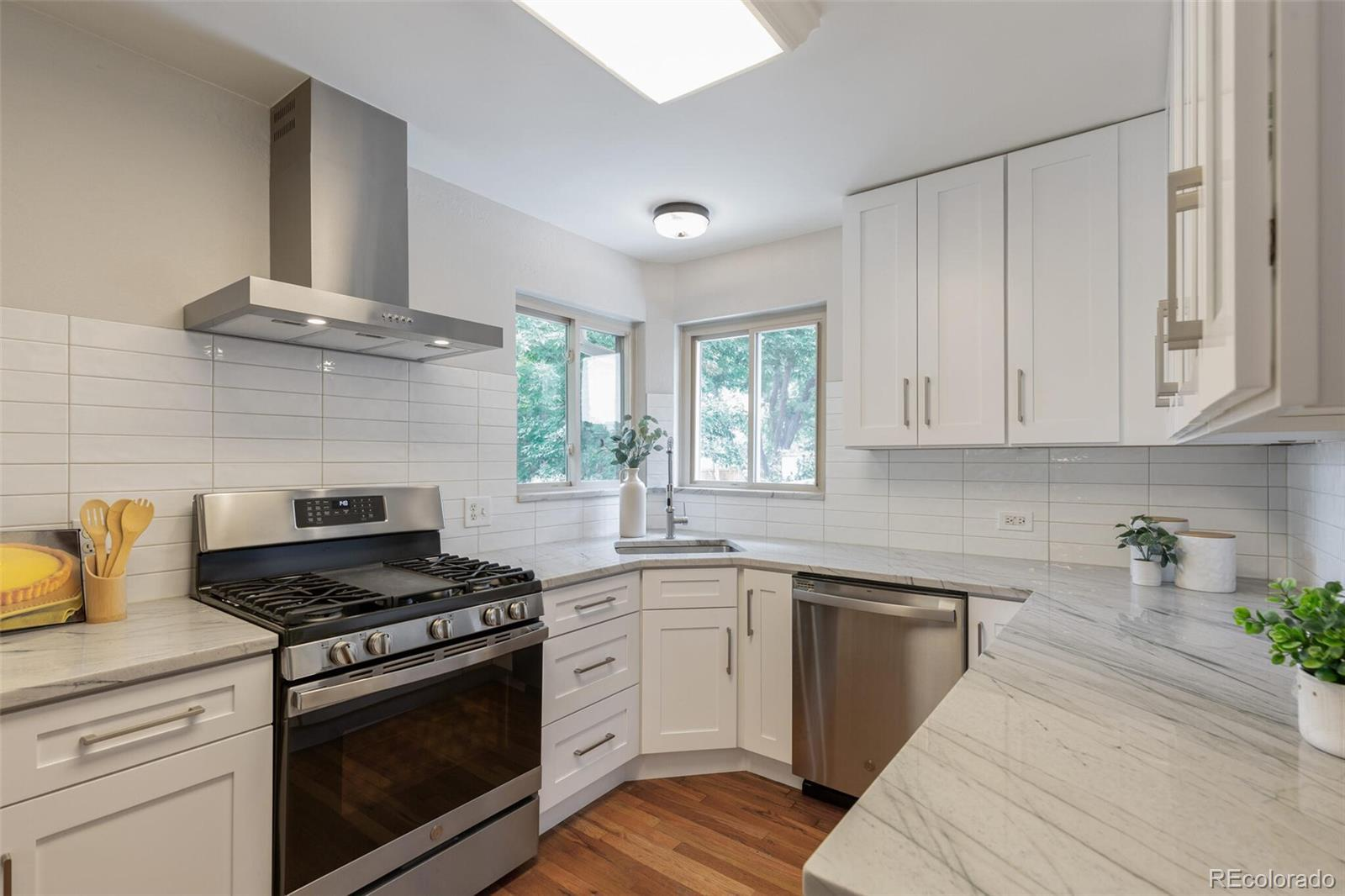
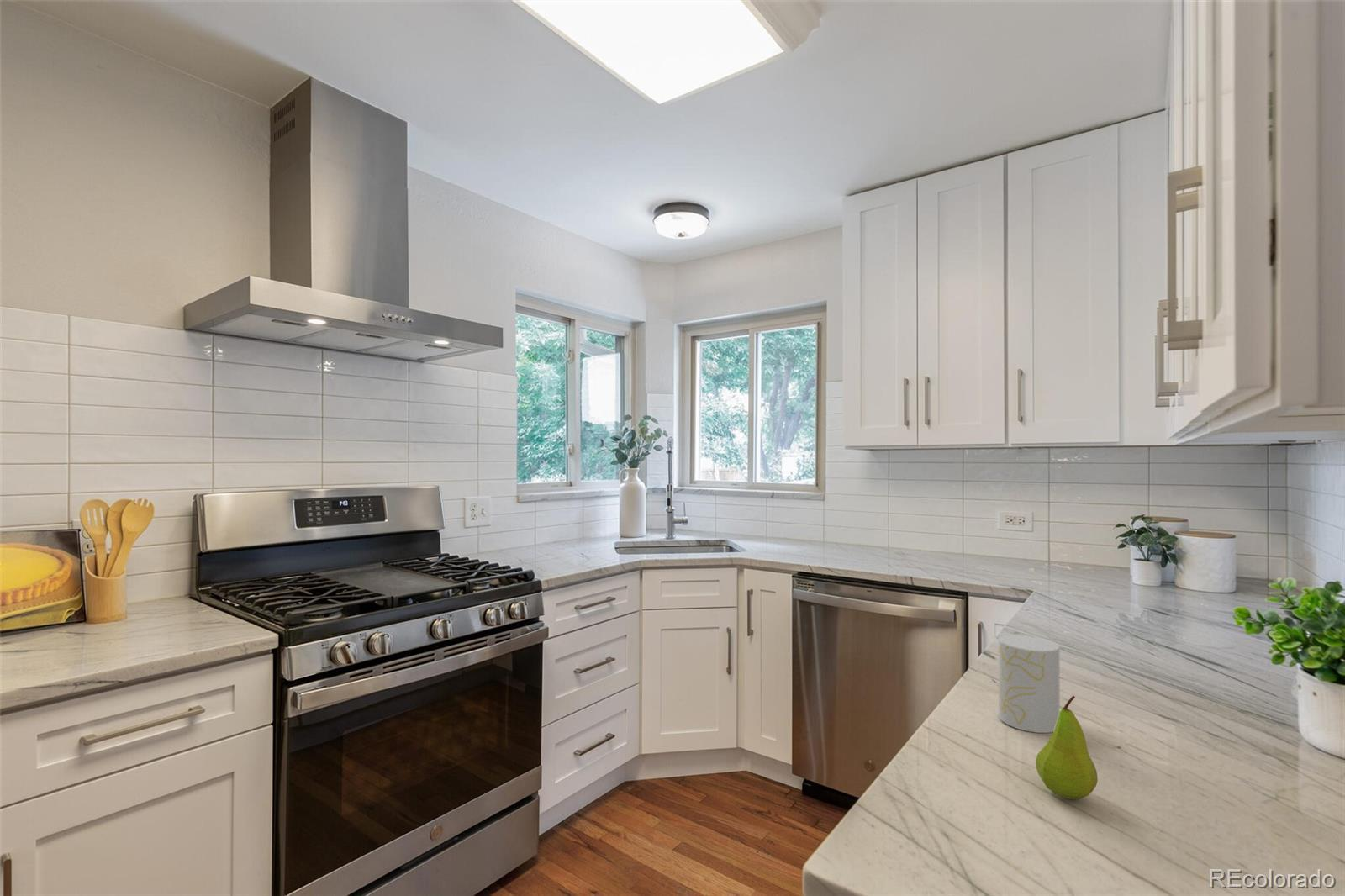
+ fruit (1066, 744)
+ cup (1028, 682)
